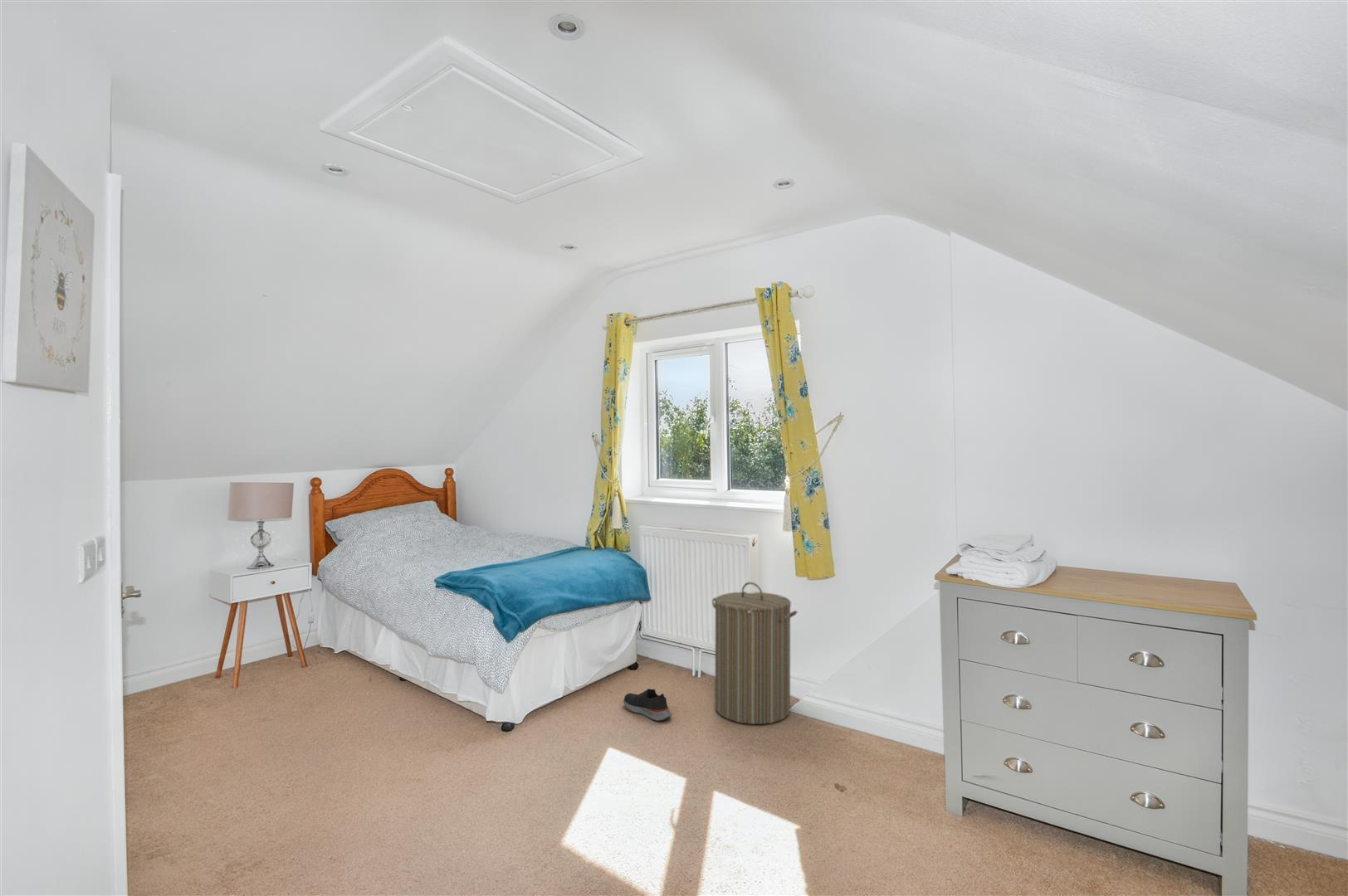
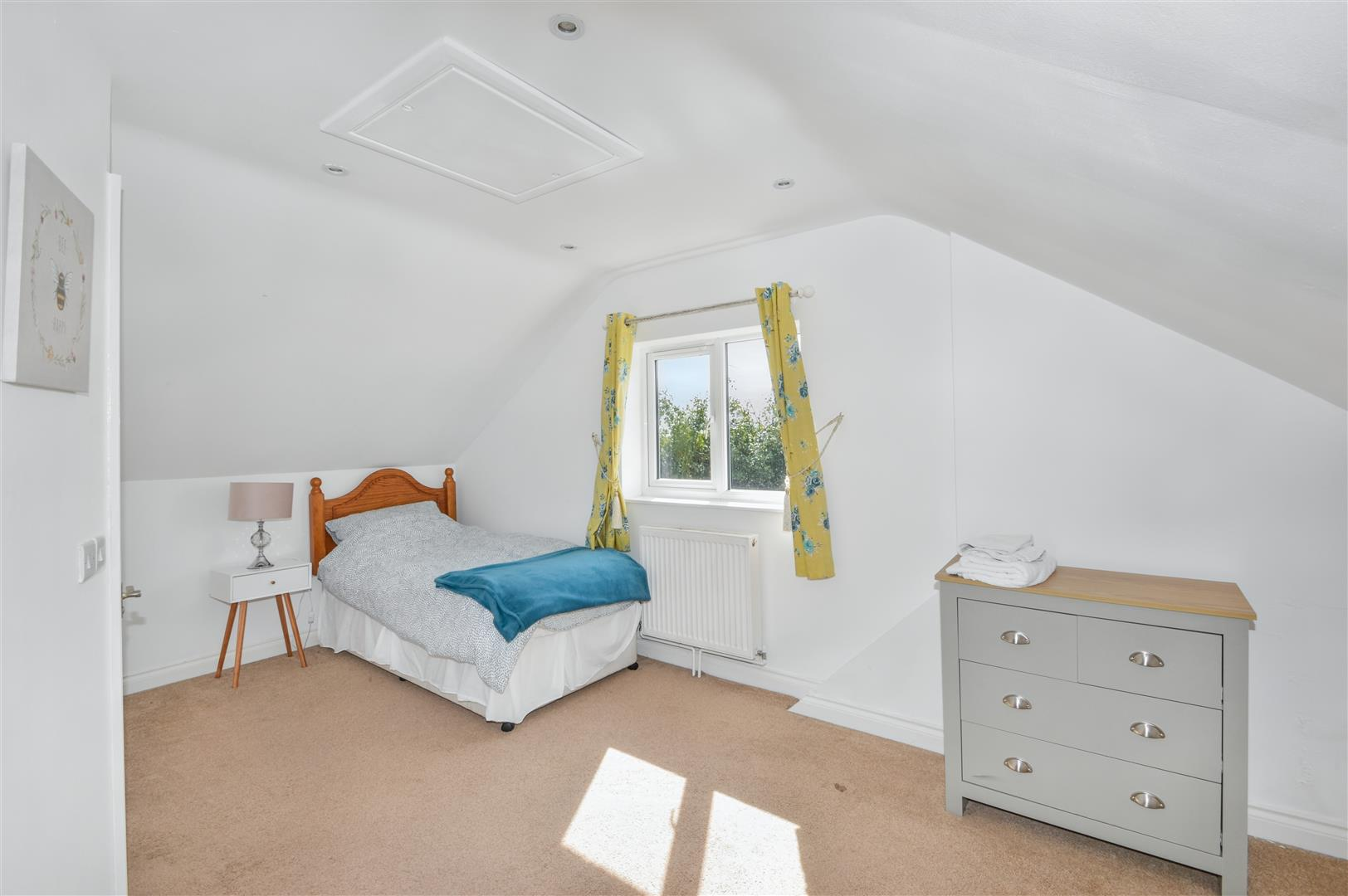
- shoe (647, 699)
- laundry hamper (752, 645)
